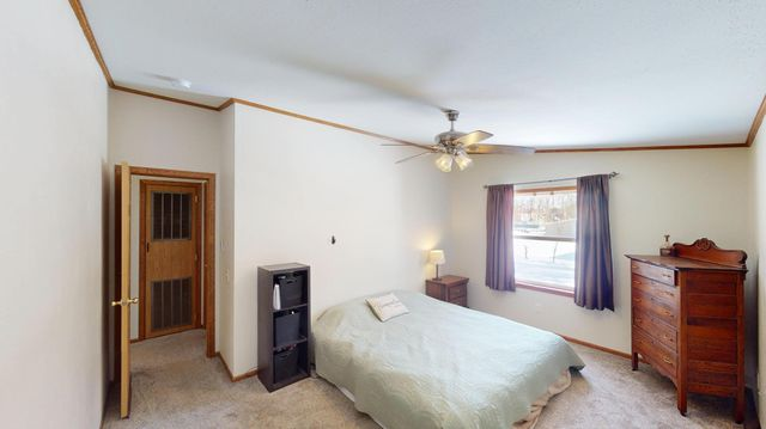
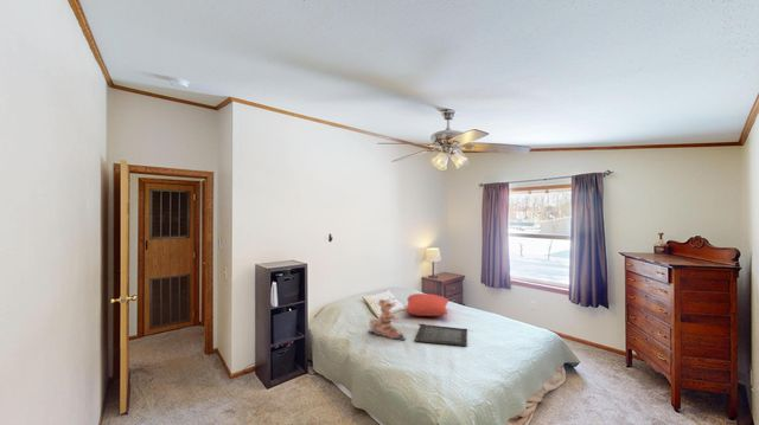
+ teddy bear (385, 316)
+ serving tray (441, 334)
+ cushion (426, 304)
